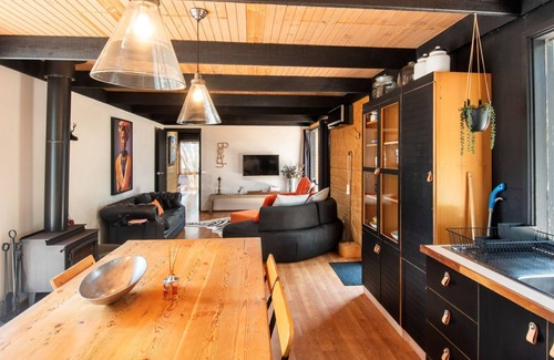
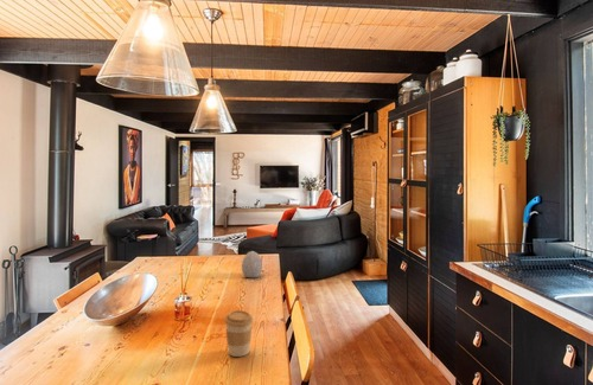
+ coffee cup (238, 332)
+ decorative egg (251, 263)
